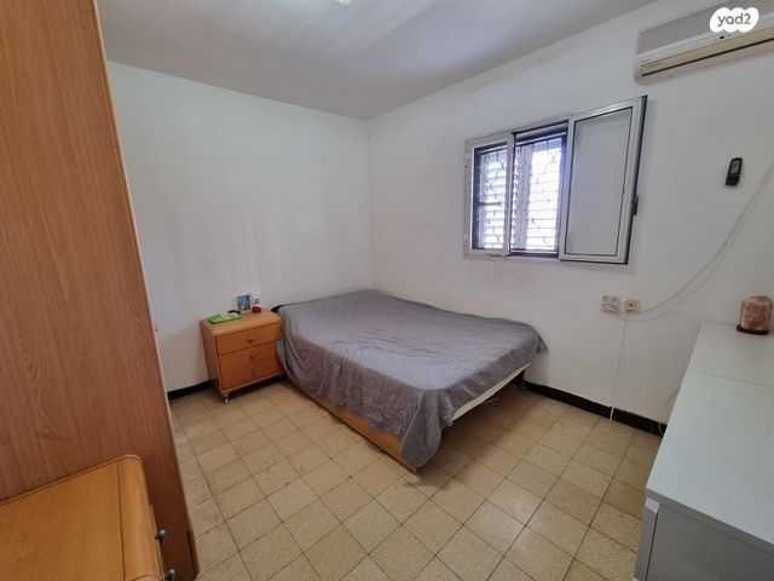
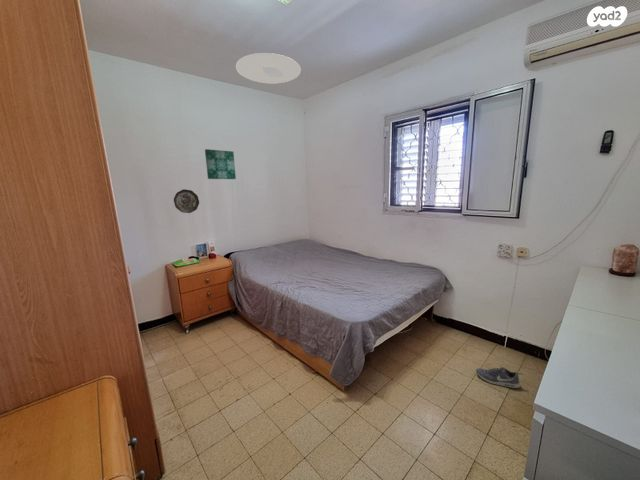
+ shoe (498, 374)
+ wall art (220, 164)
+ decorative plate (186, 201)
+ ceiling light (268, 66)
